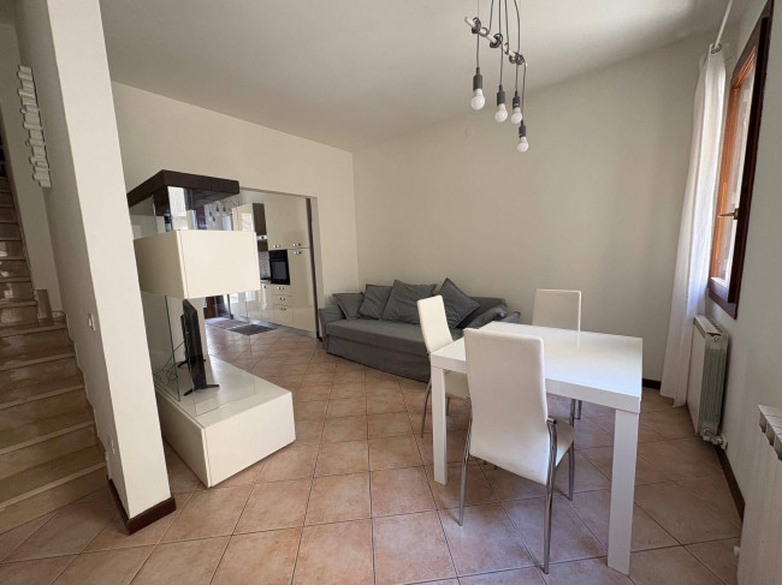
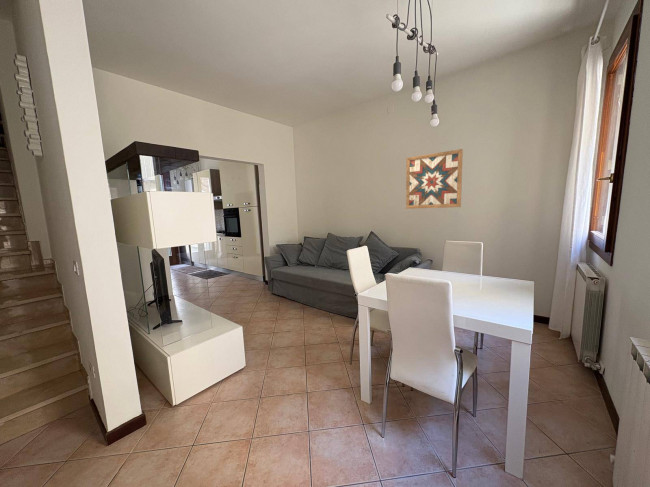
+ wall art (432, 181)
